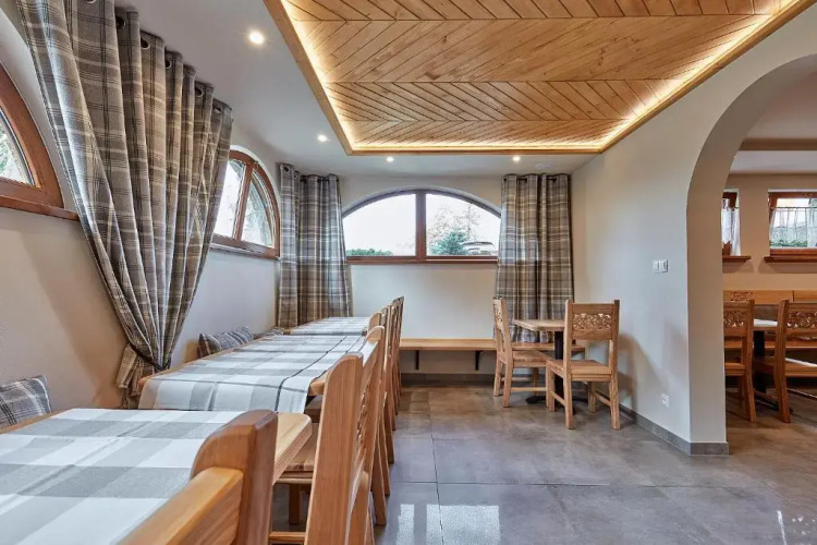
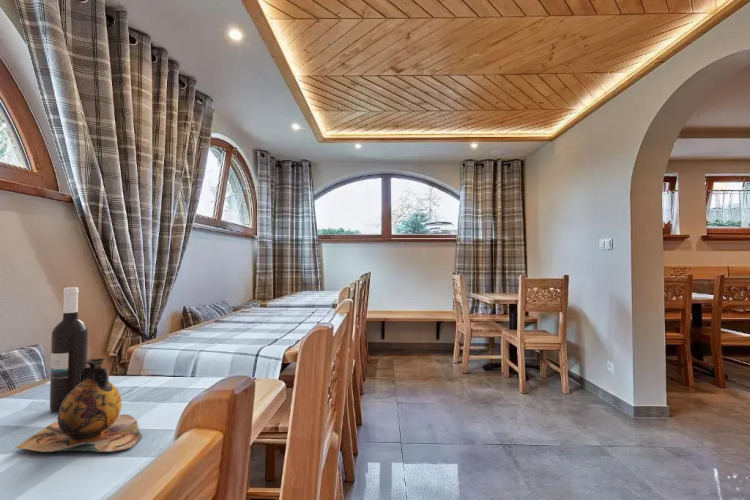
+ wine bottle (69, 347)
+ vase (93, 397)
